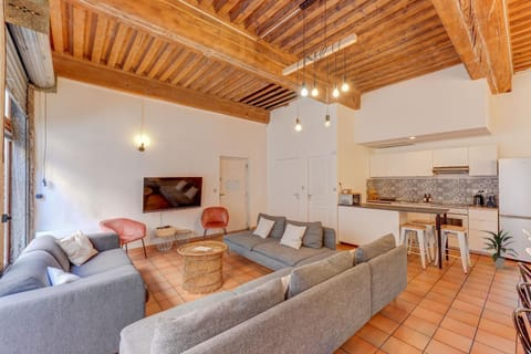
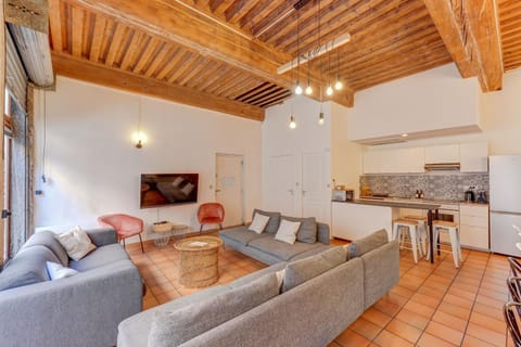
- indoor plant (497, 247)
